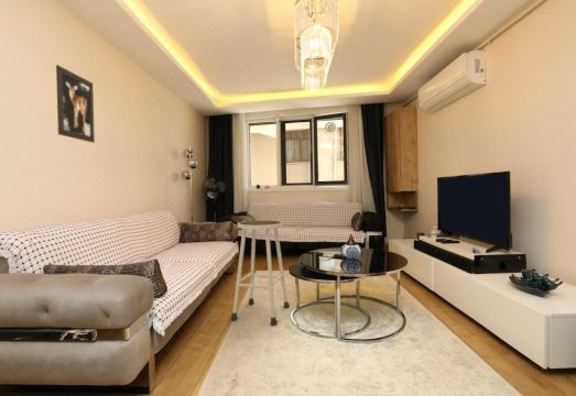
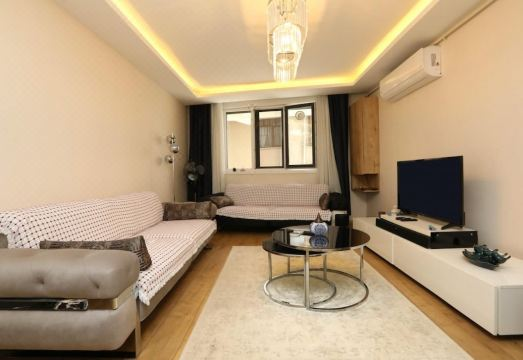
- wall art (76, 107)
- stool (260, 274)
